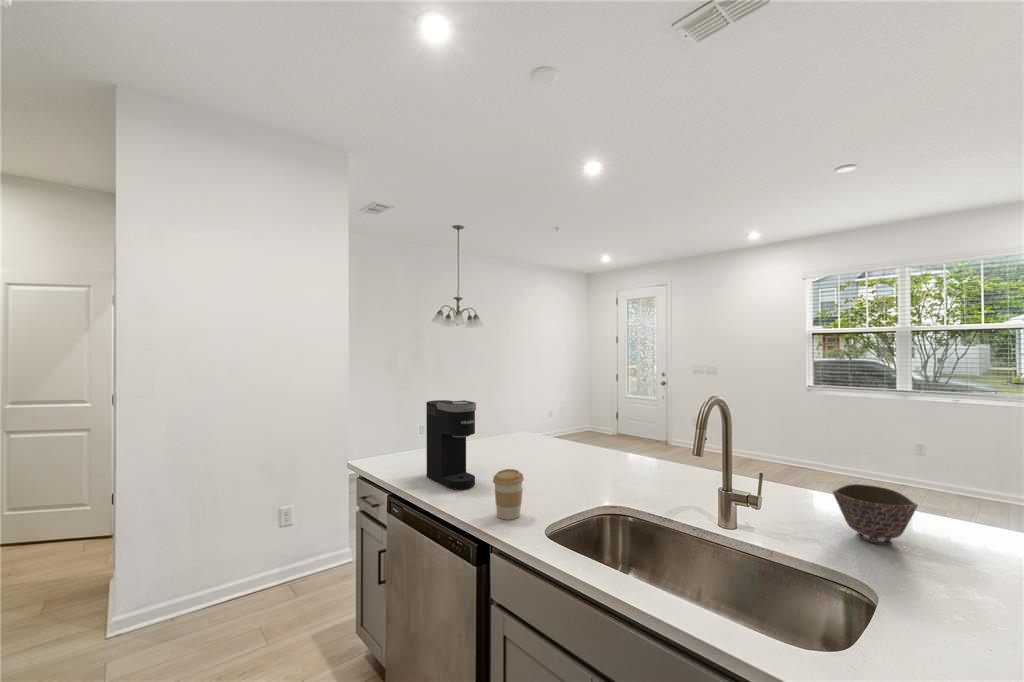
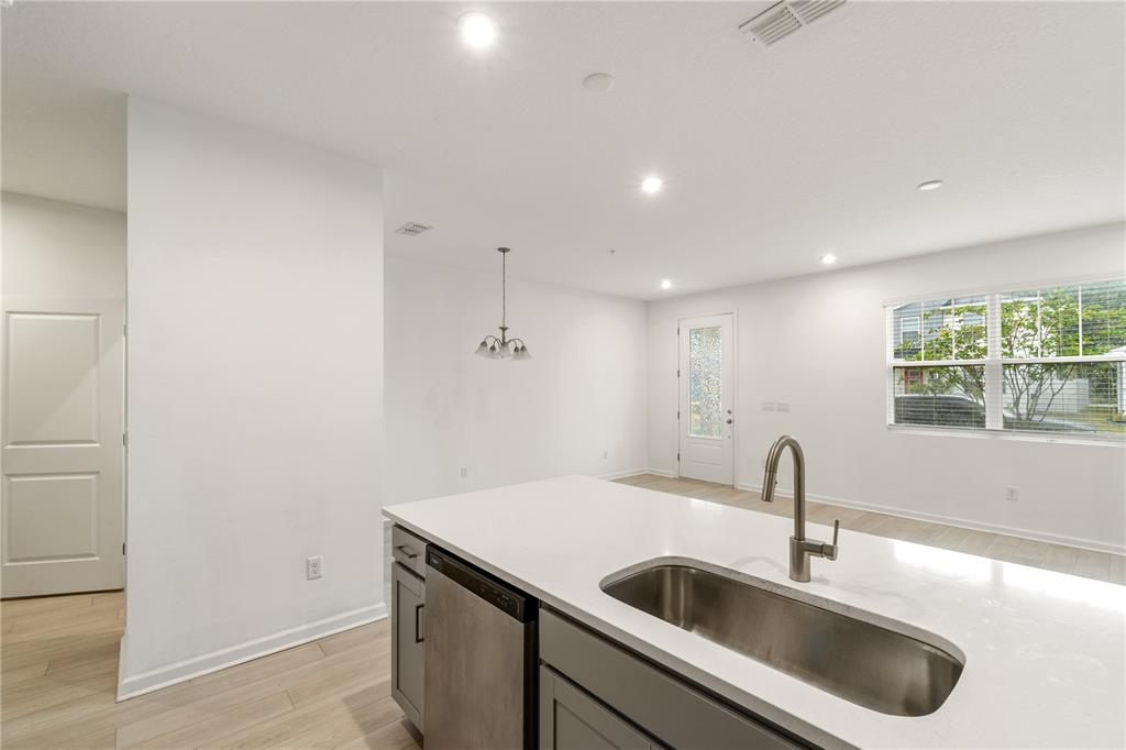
- coffee maker (450, 440)
- bowl (874, 516)
- coffee cup (508, 493)
